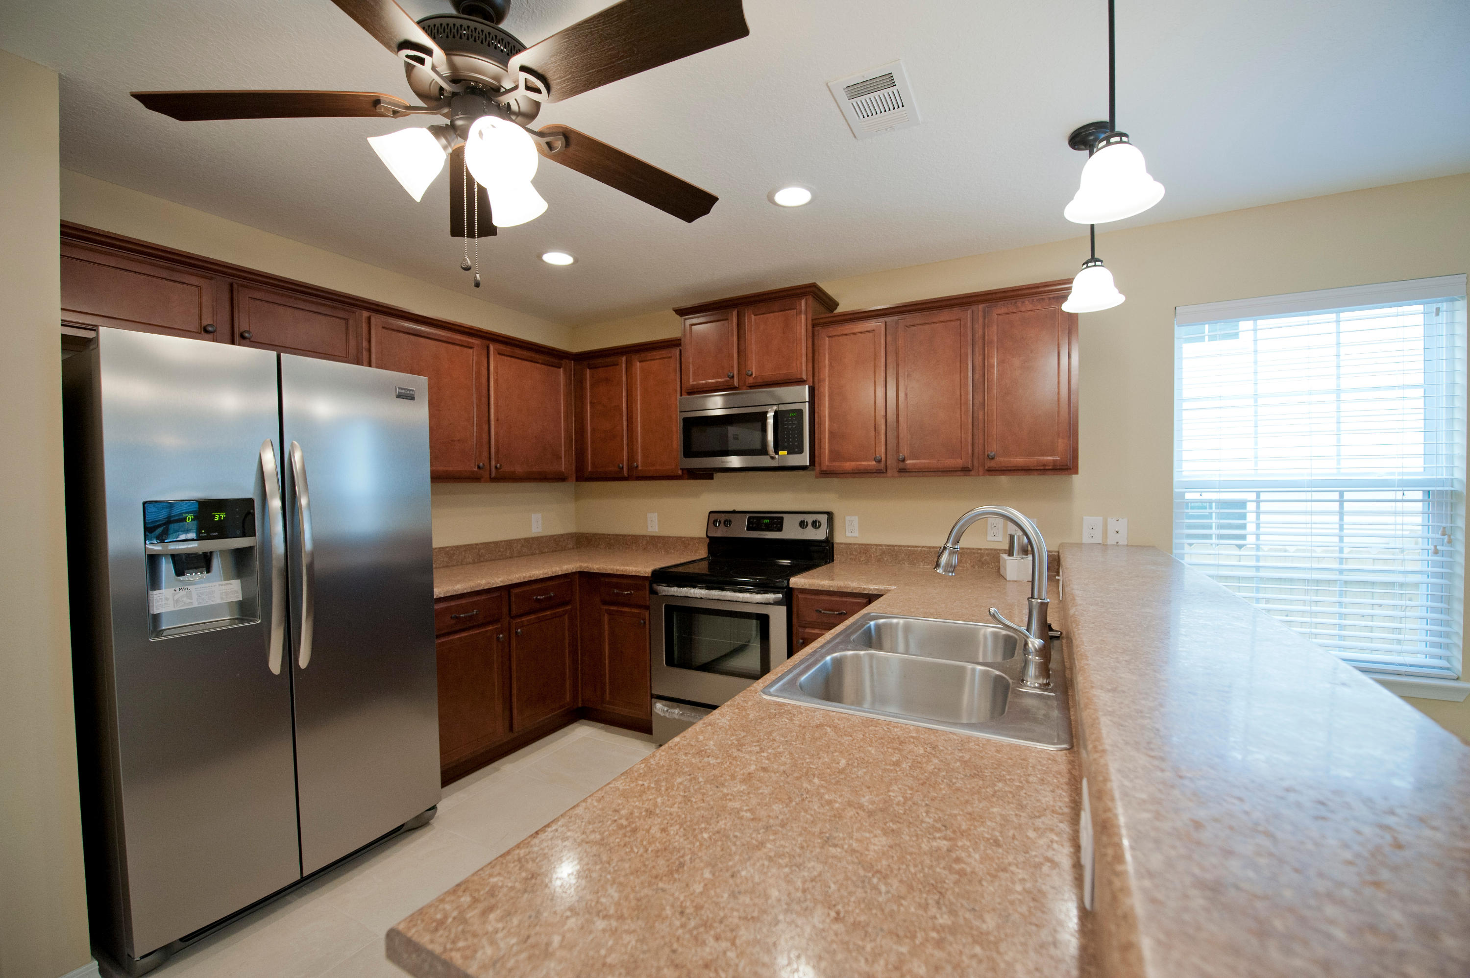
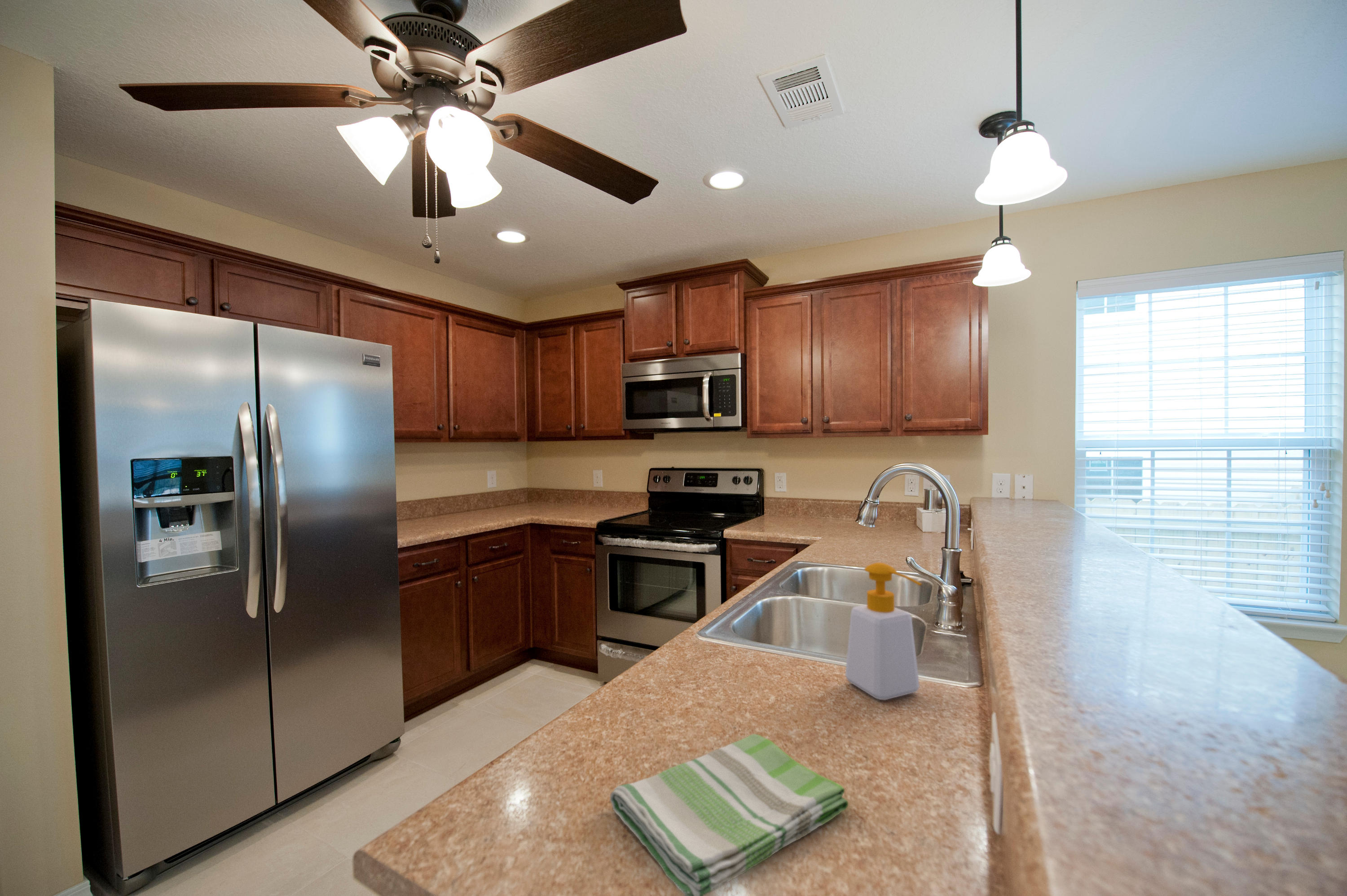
+ soap bottle (890, 629)
+ dish towel (728, 794)
